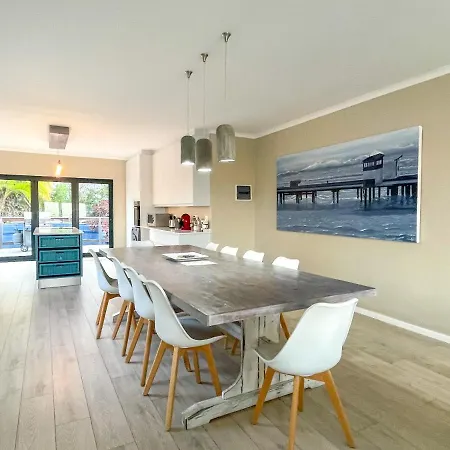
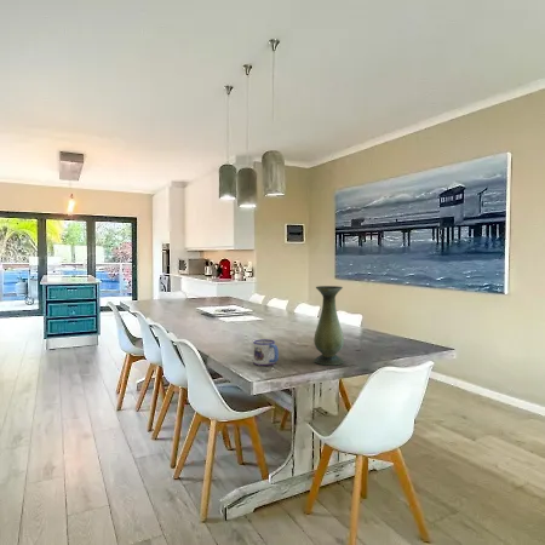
+ vase (328, 323)
+ mug (266, 352)
